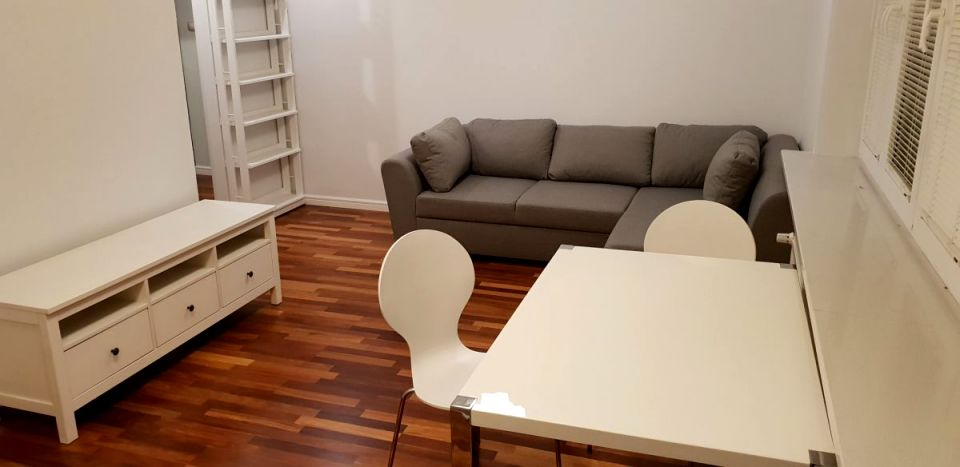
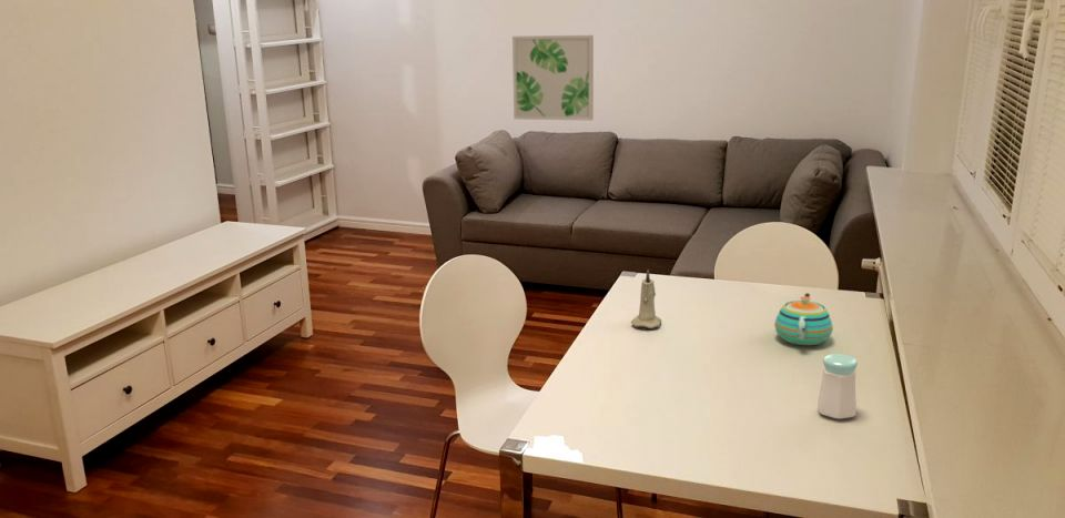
+ wall art (552, 78)
+ salt shaker (838, 385)
+ candle (647, 296)
+ teapot (803, 317)
